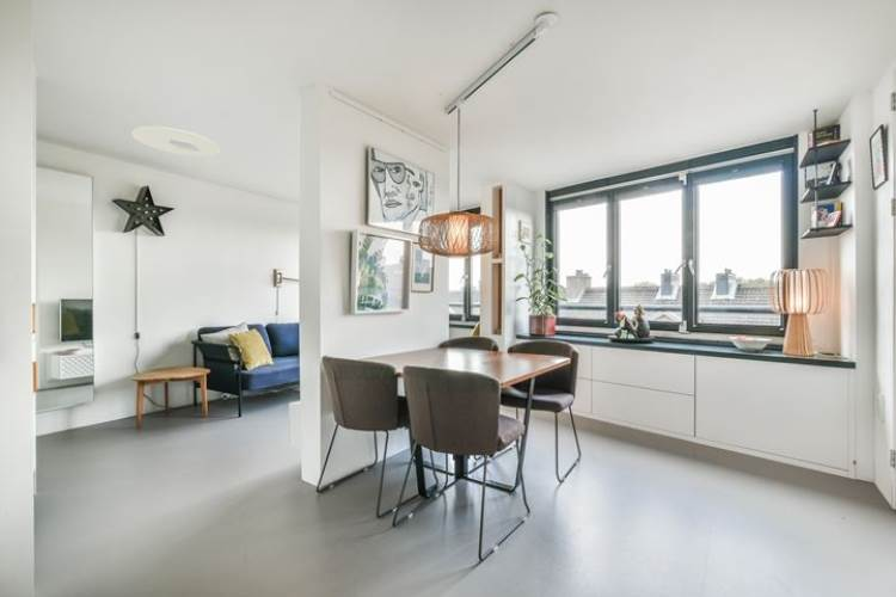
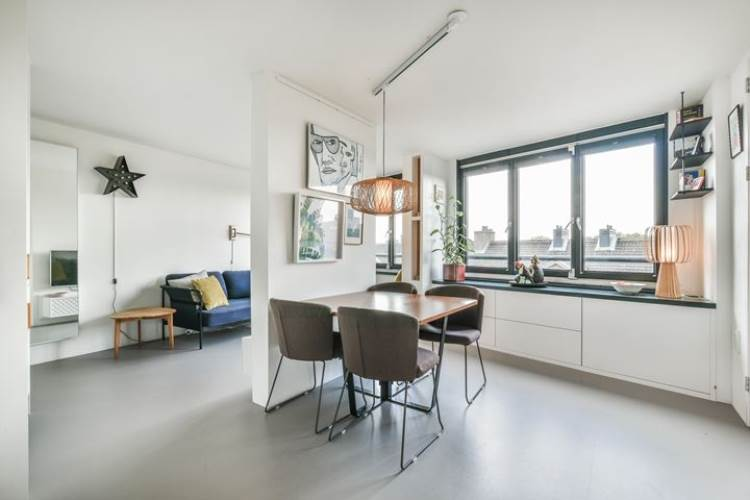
- ceiling light (178, 139)
